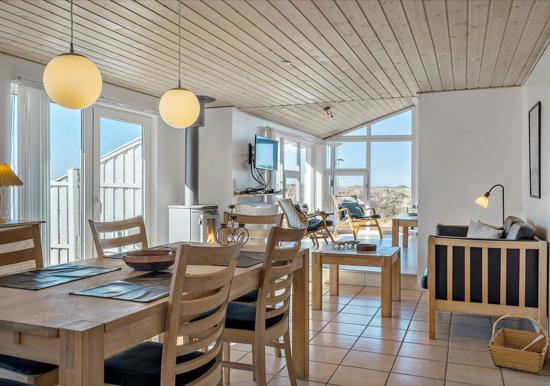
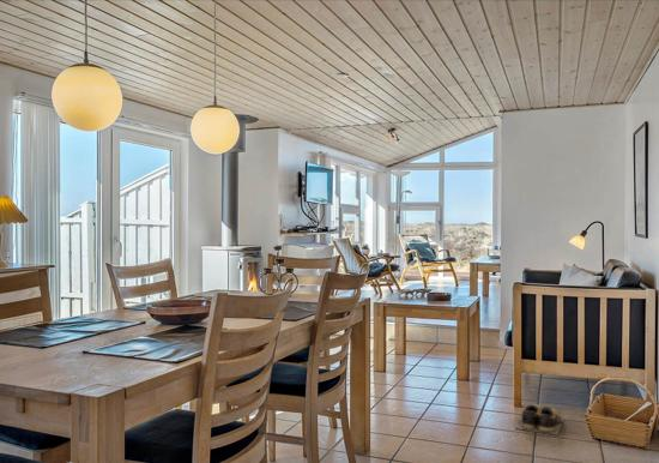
+ shoes (539, 414)
